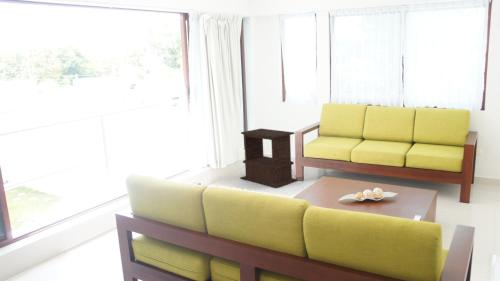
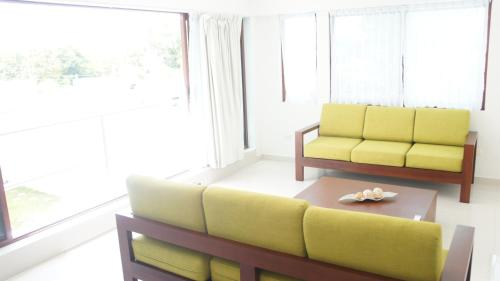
- side table (267, 157)
